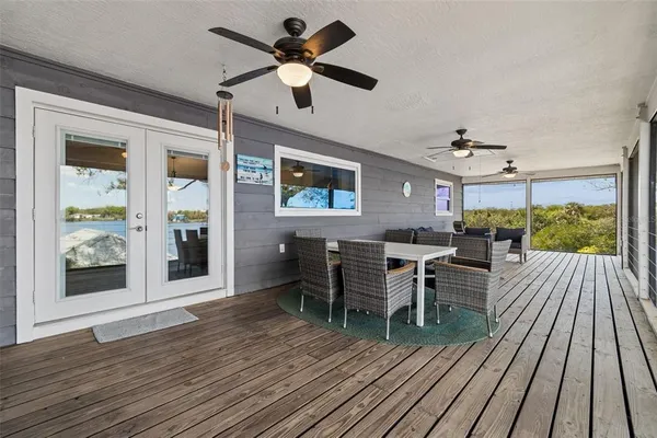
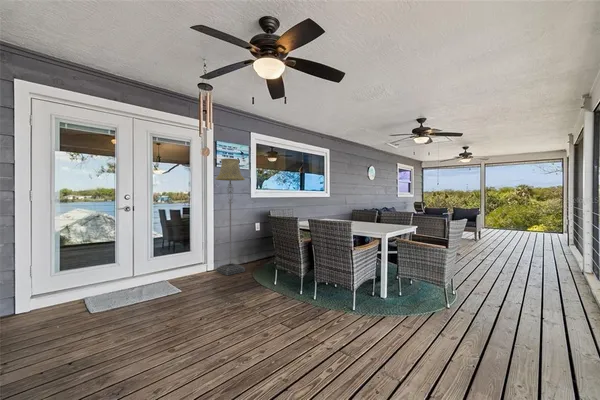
+ floor lamp (230, 215)
